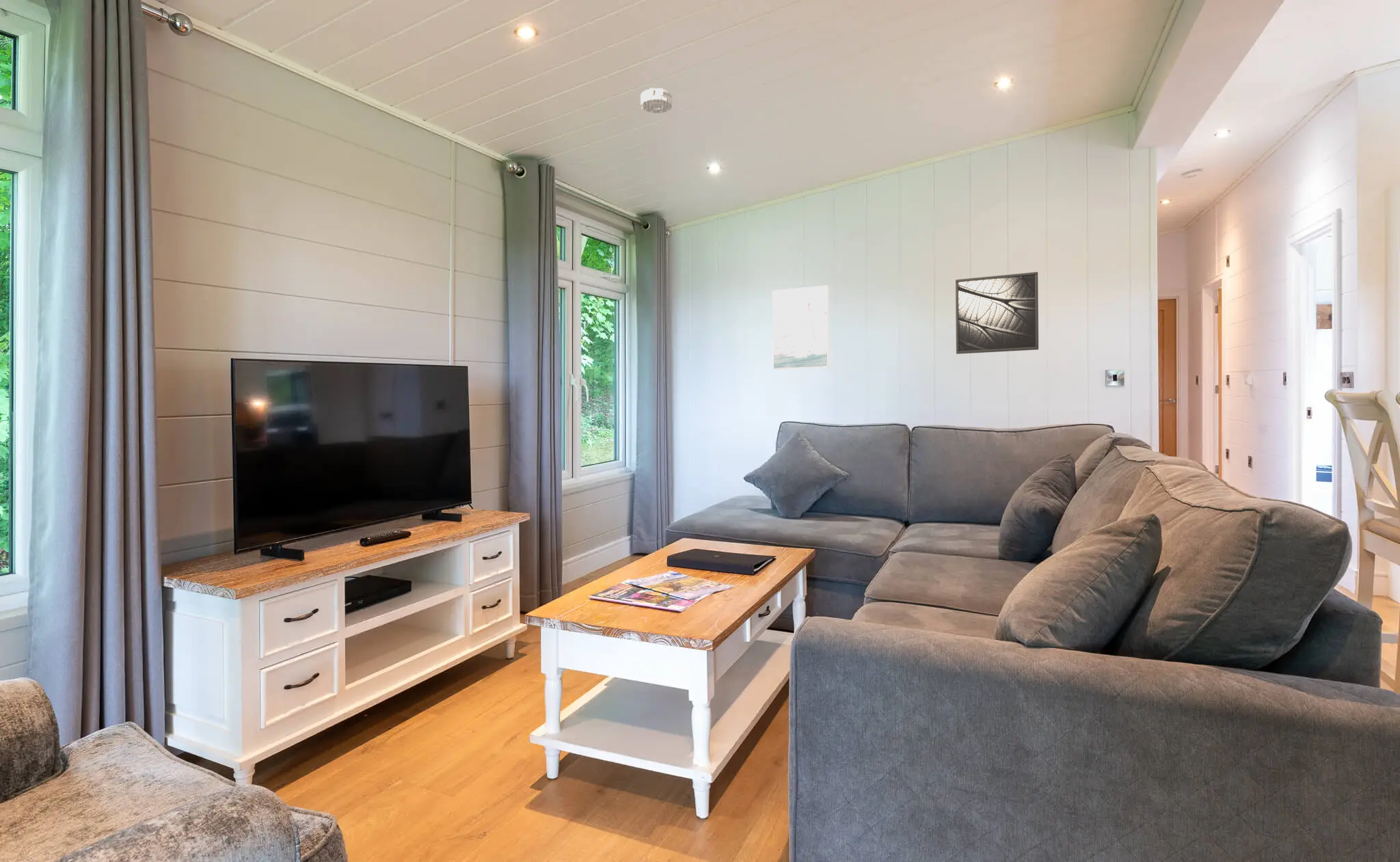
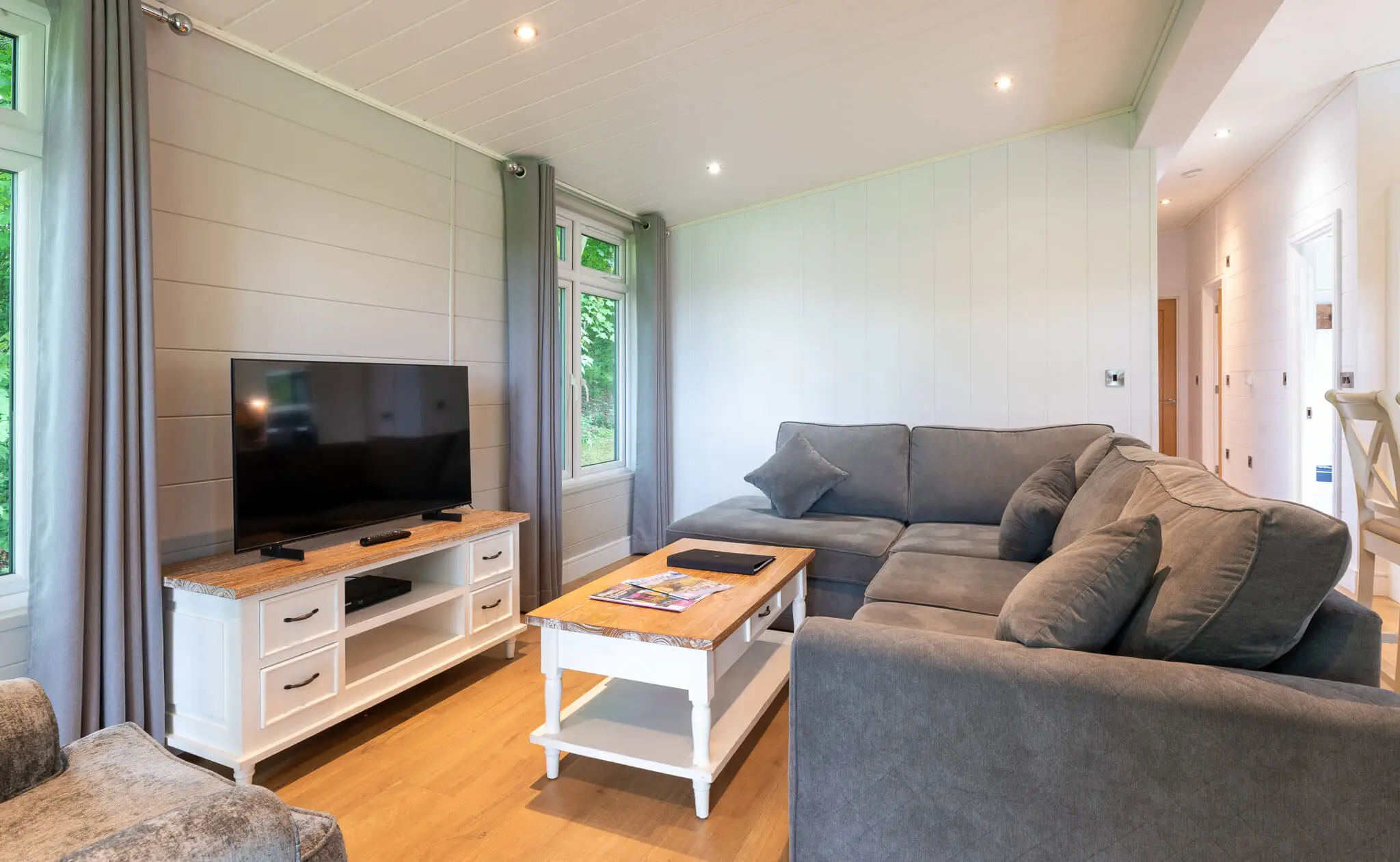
- smoke detector (656, 100)
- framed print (800, 328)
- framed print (996, 314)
